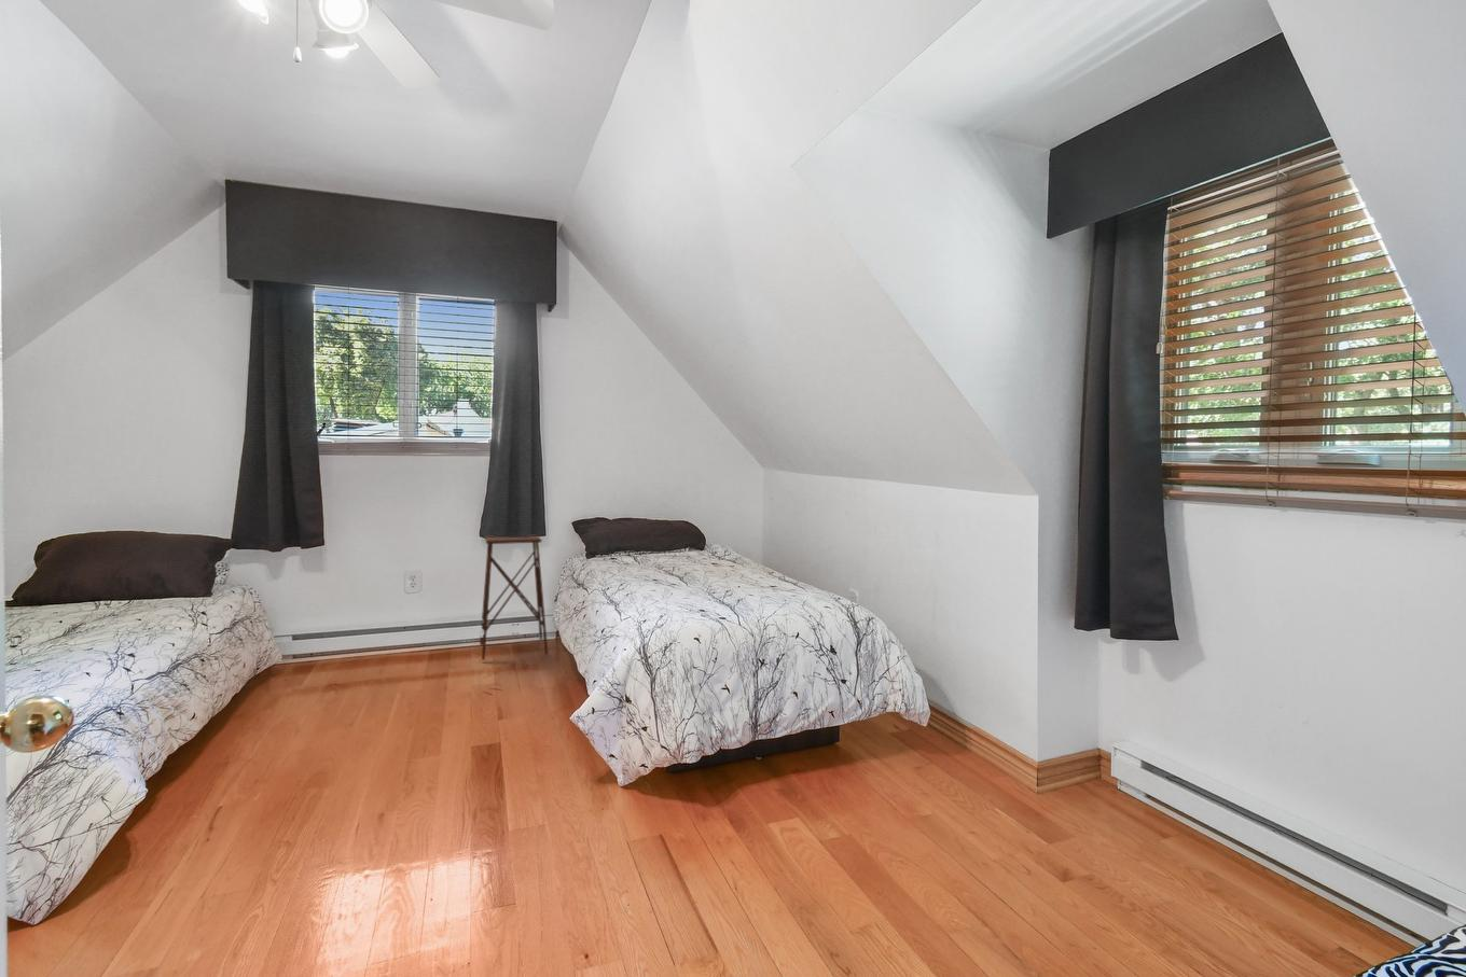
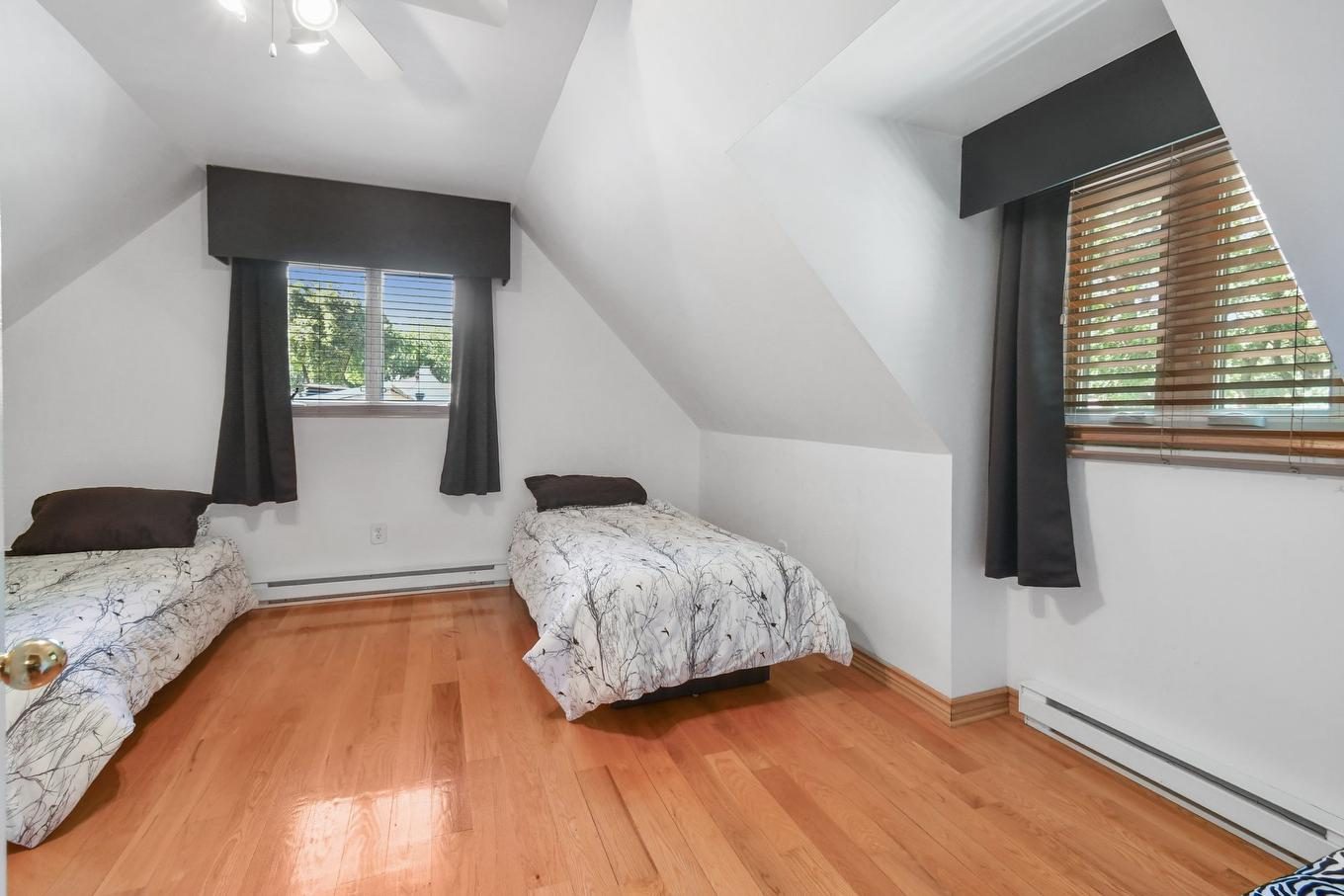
- side table (513, 592)
